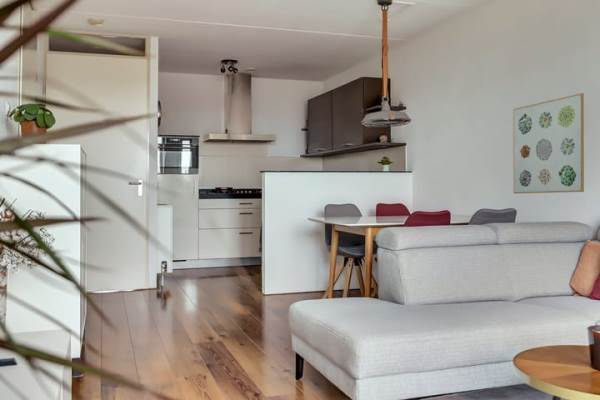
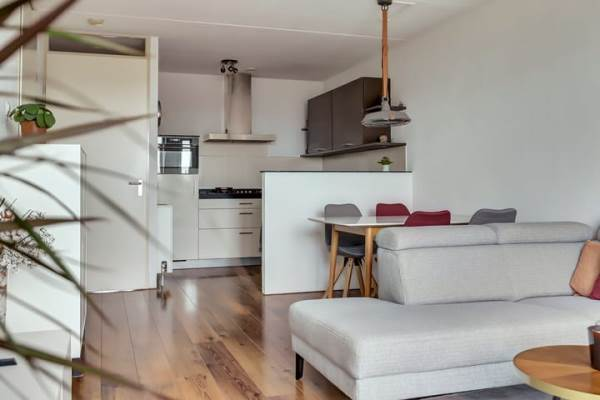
- wall art (545, 147)
